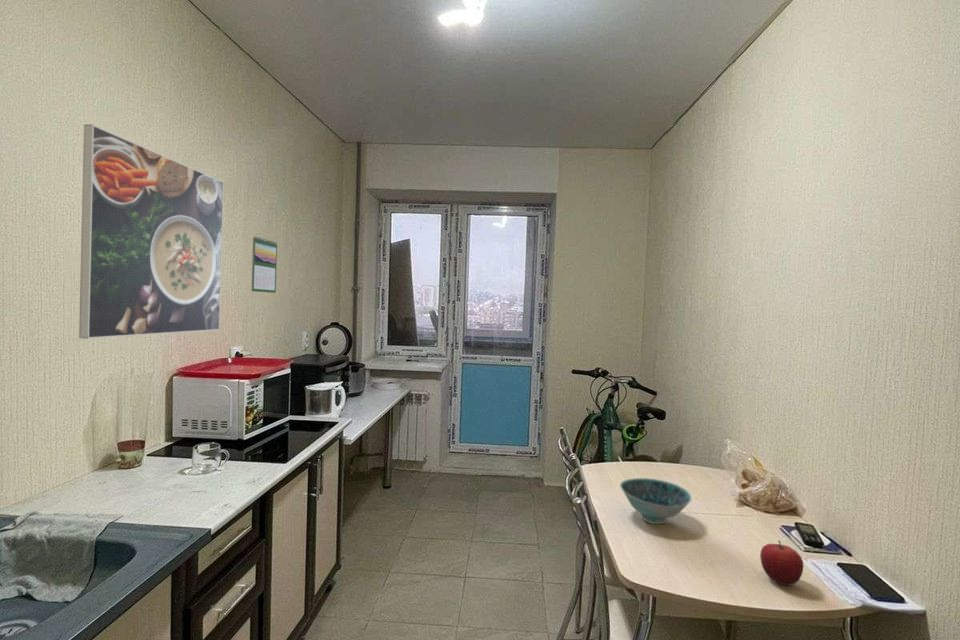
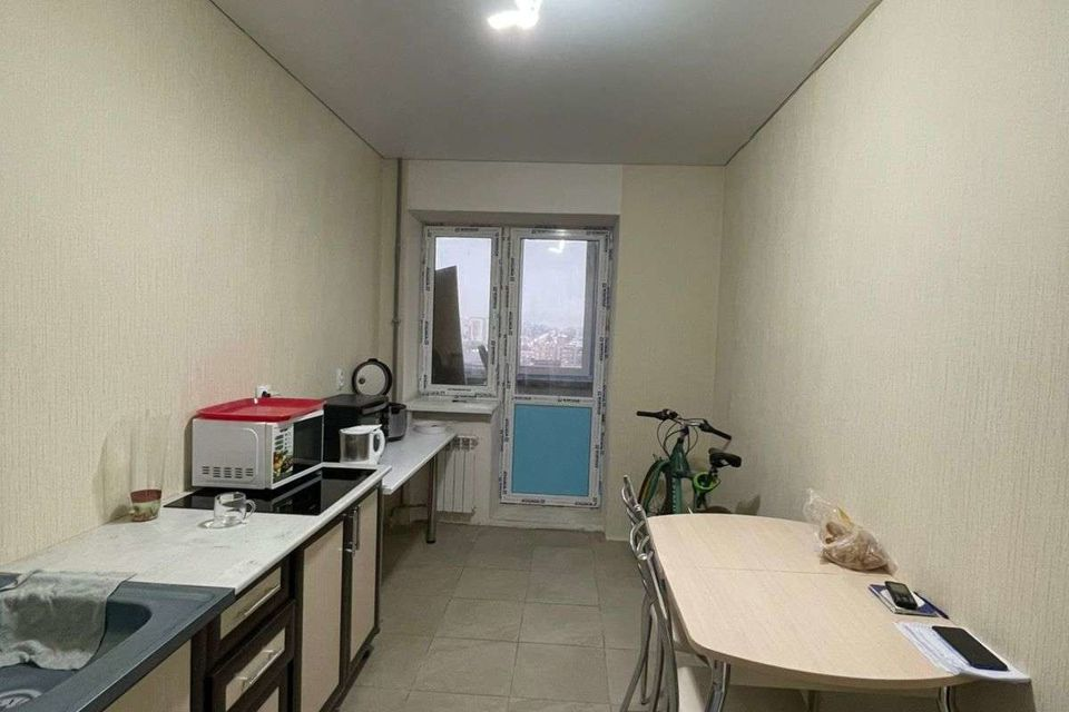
- fruit (781, 562)
- calendar (264, 265)
- bowl (654, 504)
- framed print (164, 246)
